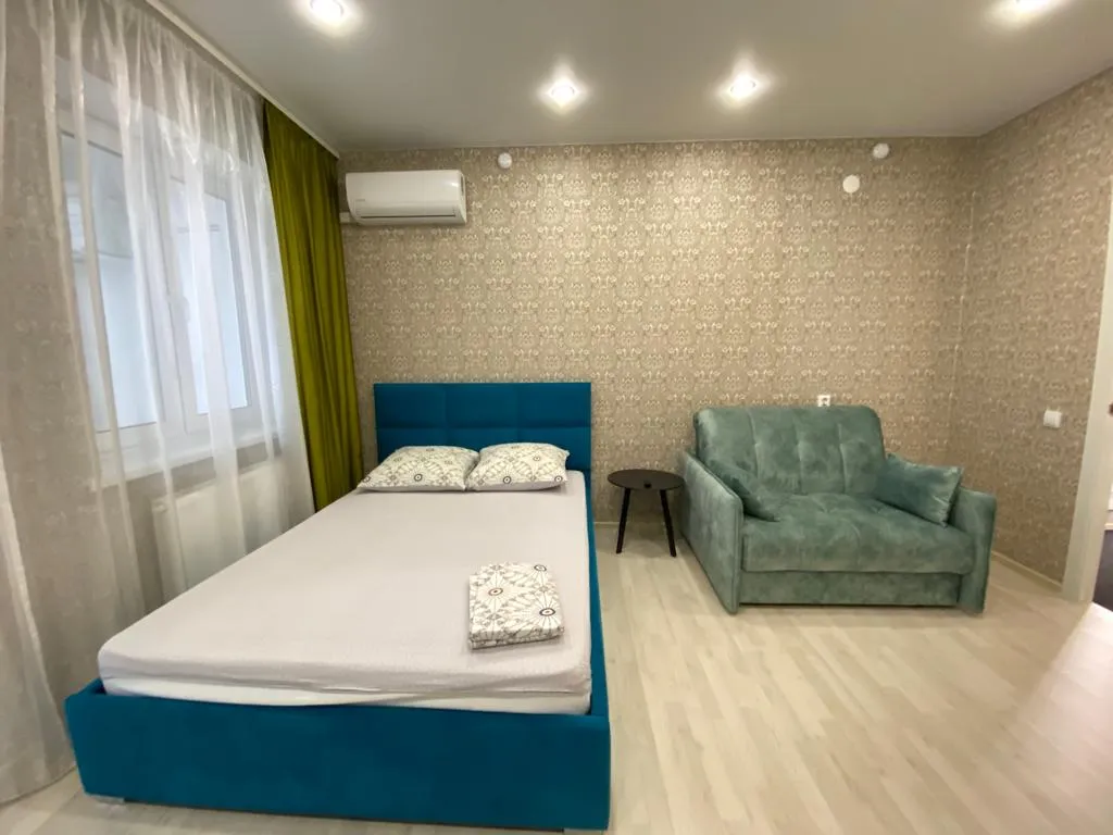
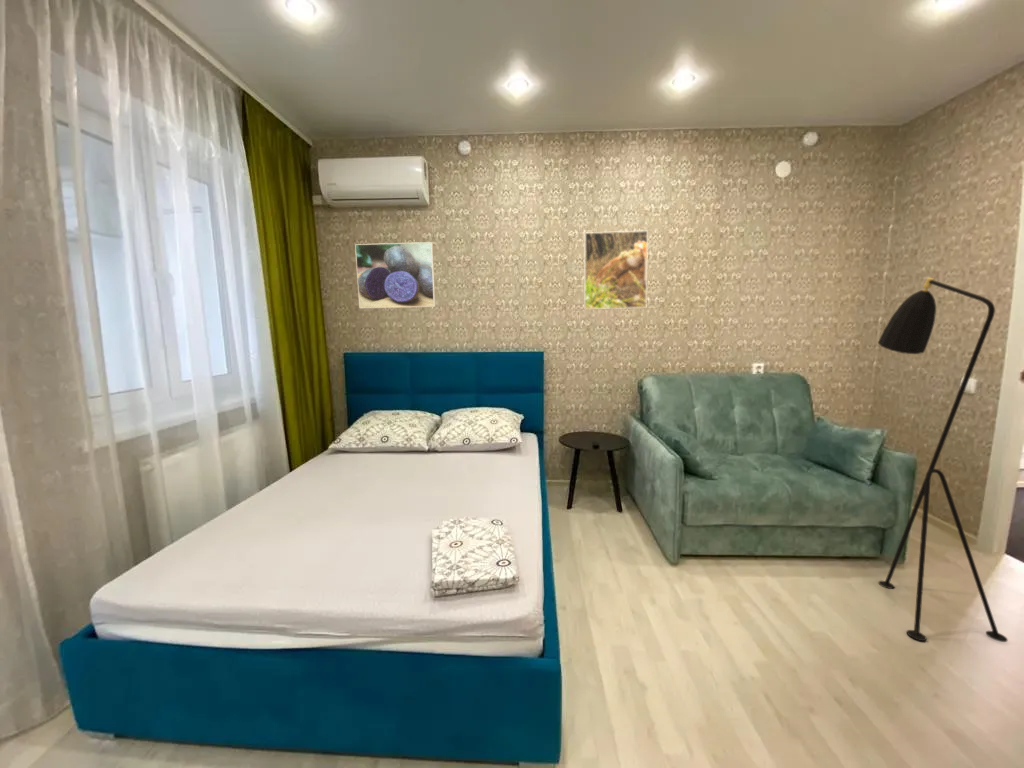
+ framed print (395, 275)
+ floor lamp (935, 451)
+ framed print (615, 270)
